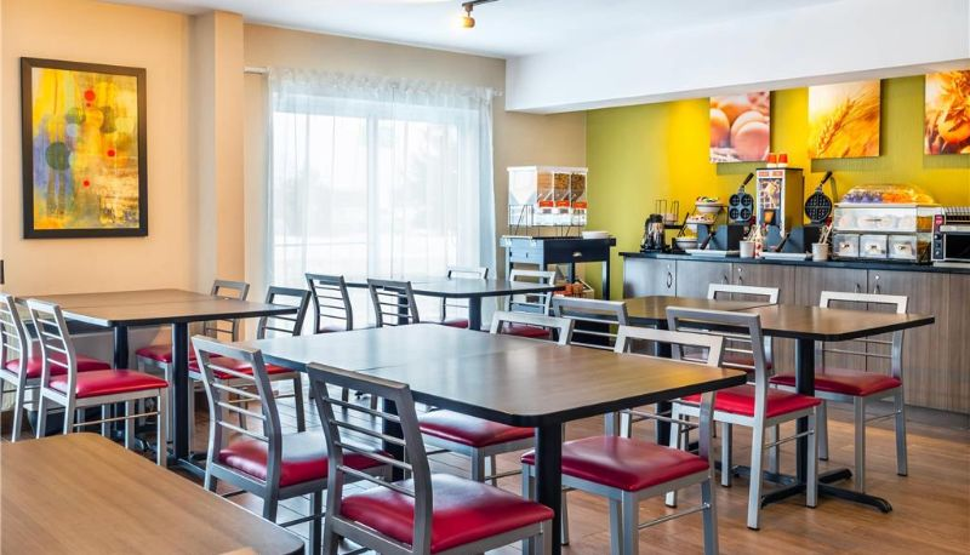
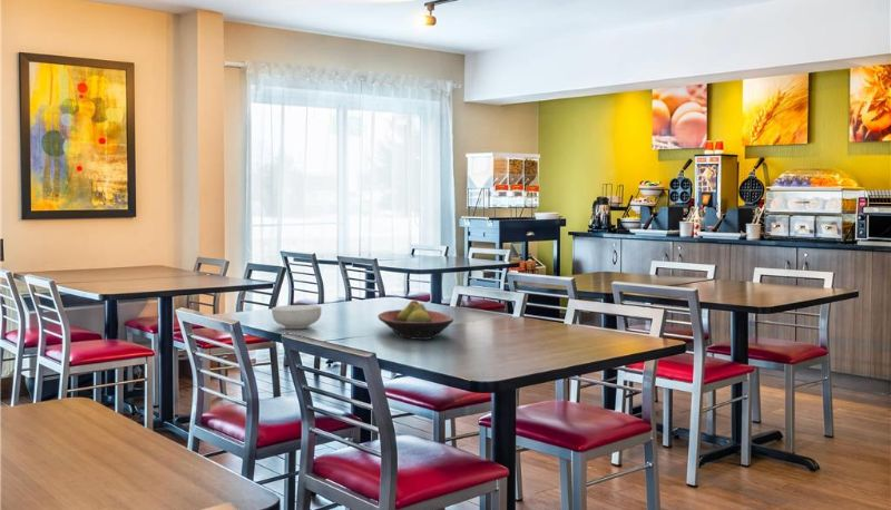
+ cereal bowl (296, 316)
+ fruit bowl (414, 317)
